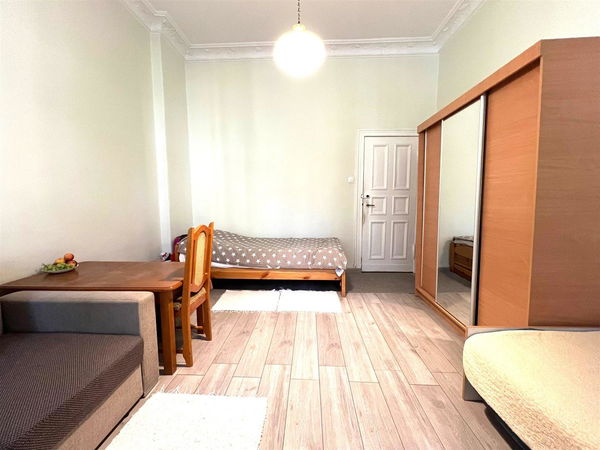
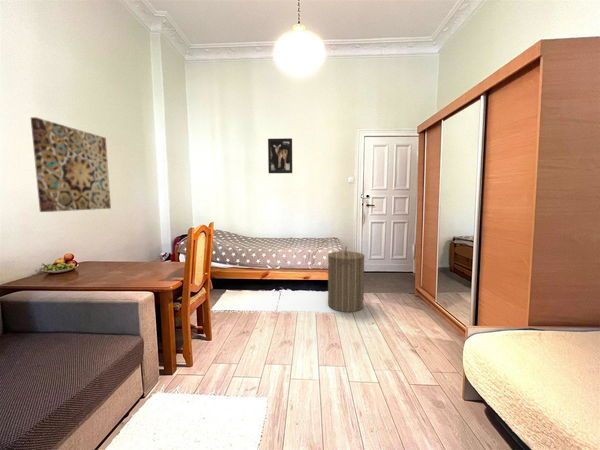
+ wall art (280, 156)
+ laundry hamper (345, 276)
+ wall art (76, 170)
